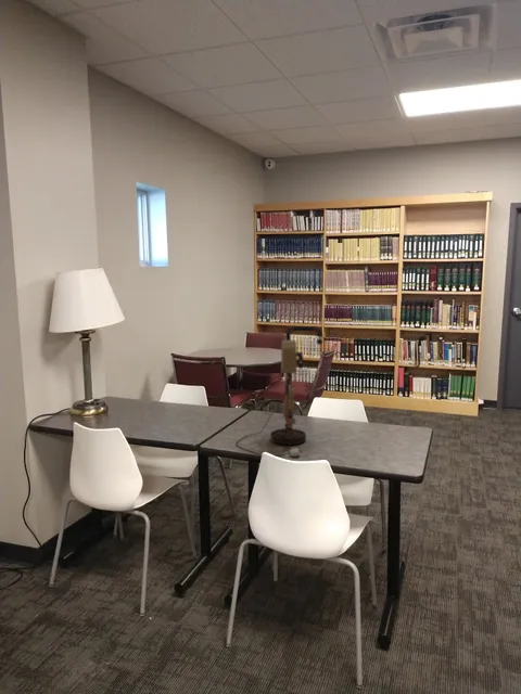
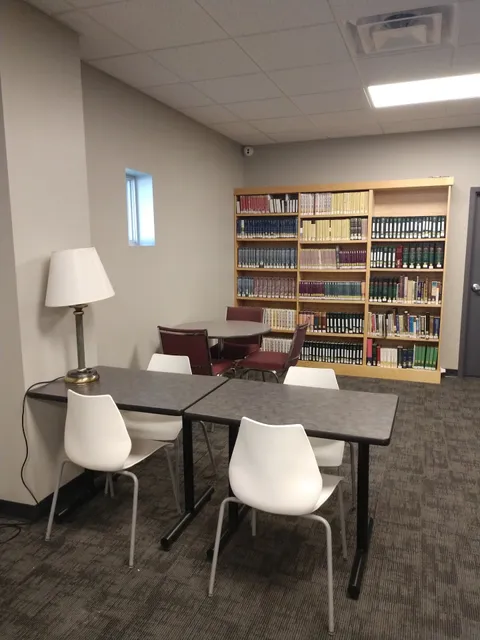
- table lamp (285, 384)
